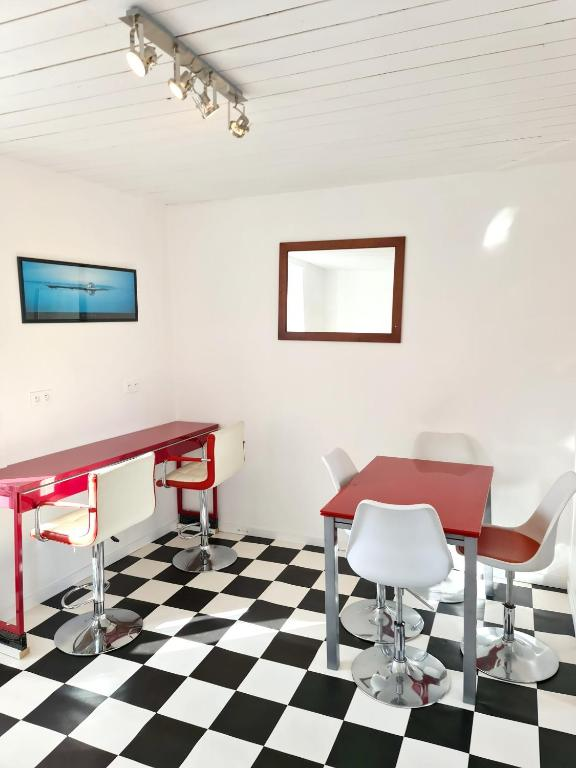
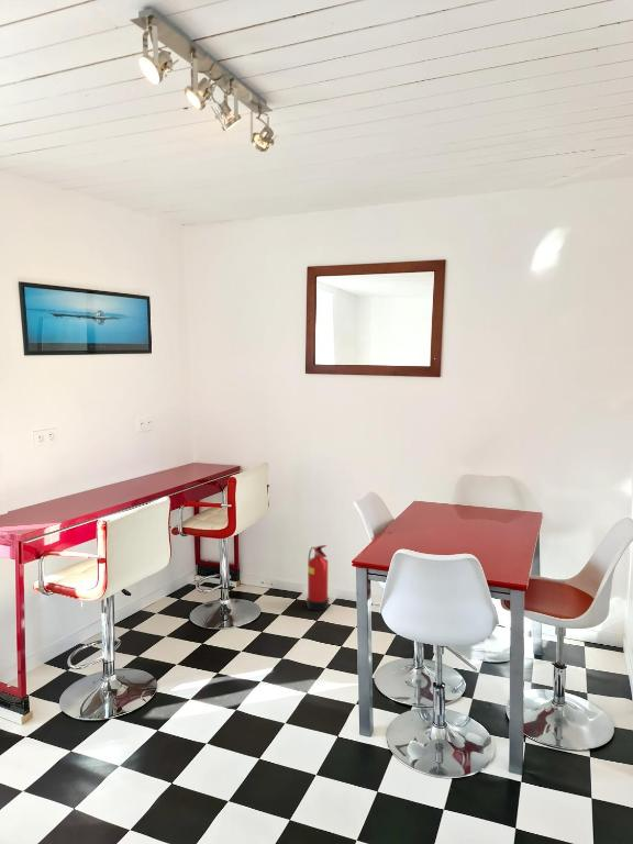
+ fire extinguisher (316, 573)
